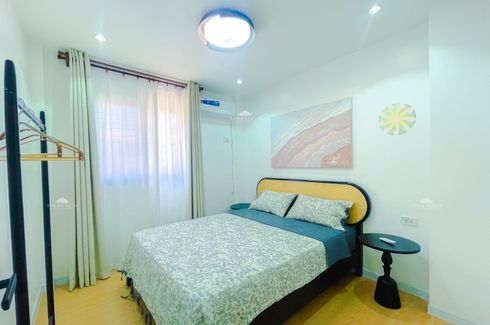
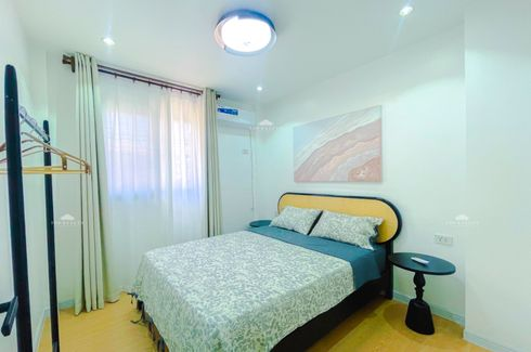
- decorative plate (396, 119)
